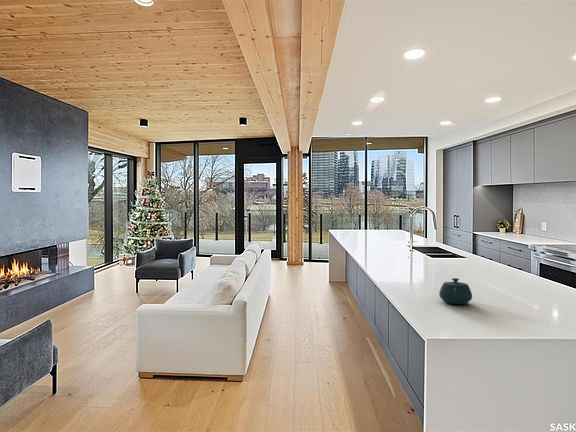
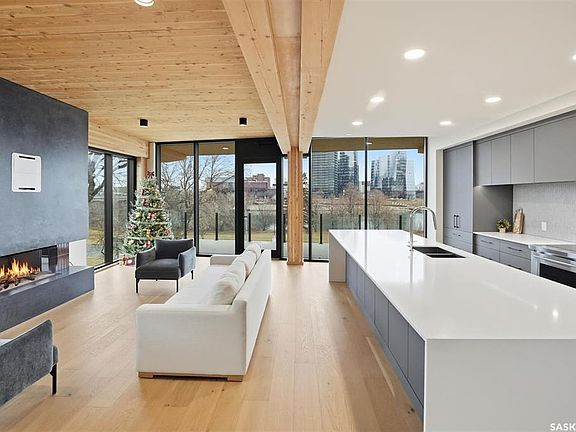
- teapot (455, 290)
